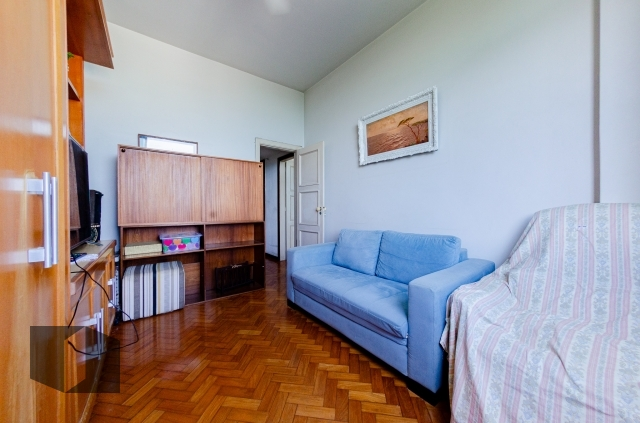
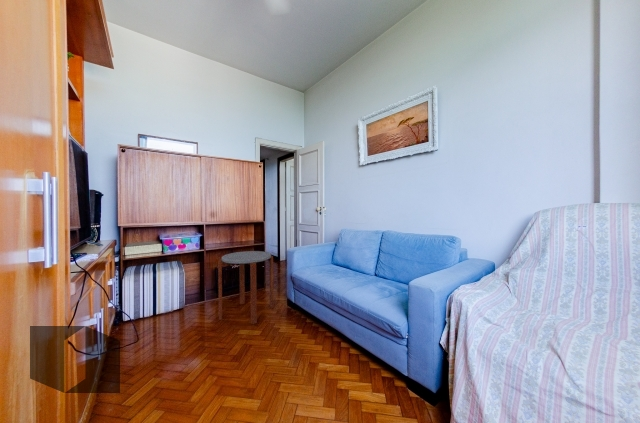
+ side table (244, 283)
